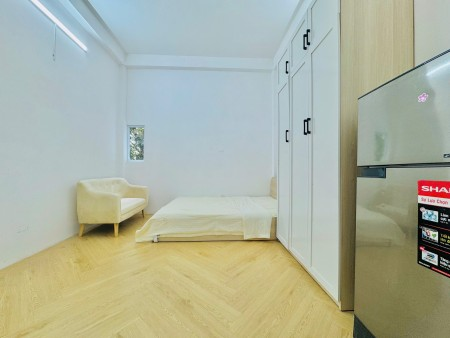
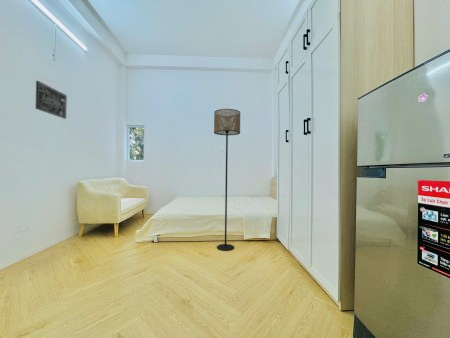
+ wall art (52, 101)
+ floor lamp (226, 179)
